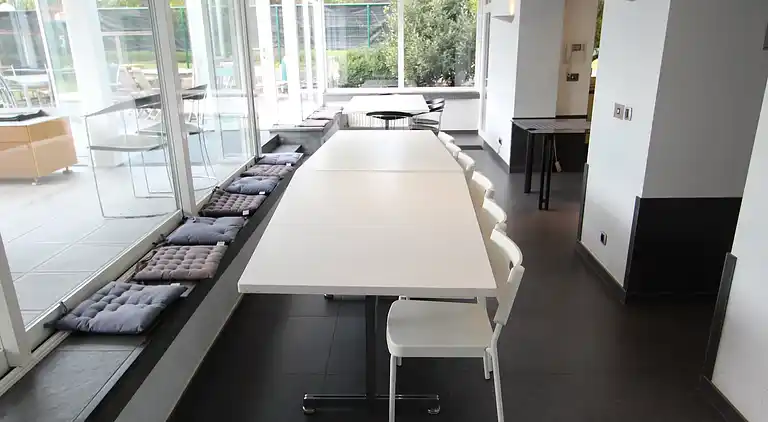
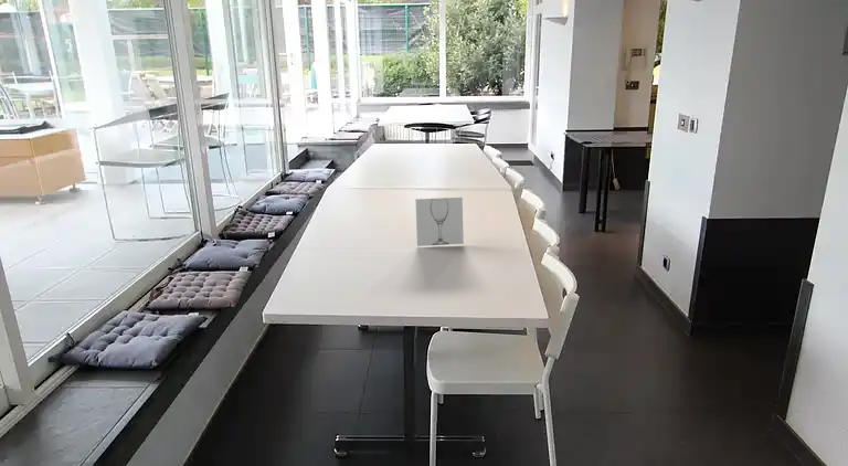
+ glass (437, 218)
